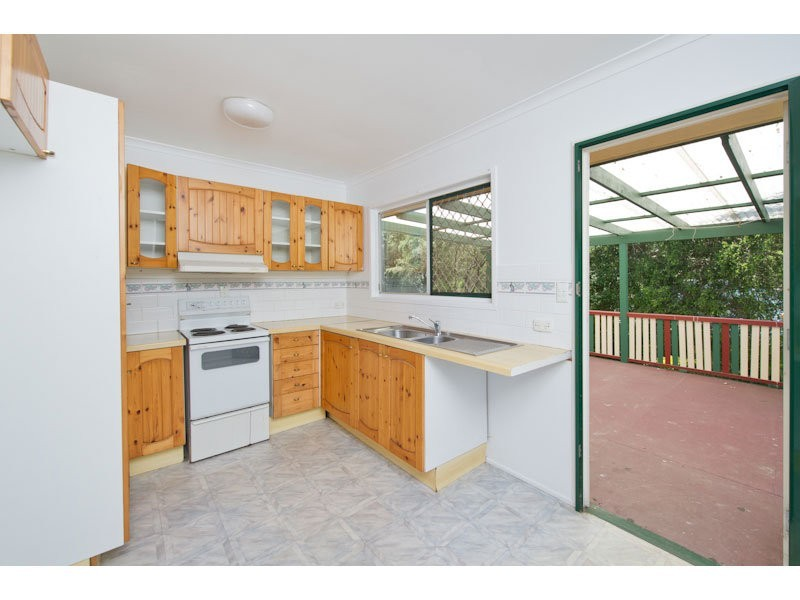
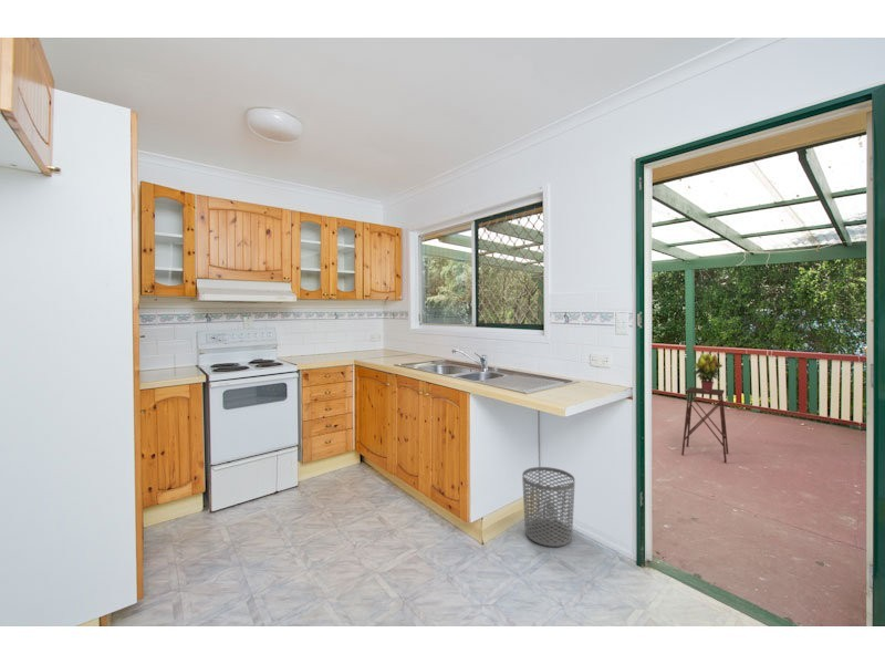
+ waste bin (548, 505)
+ potted plant (707, 371)
+ side table (705, 422)
